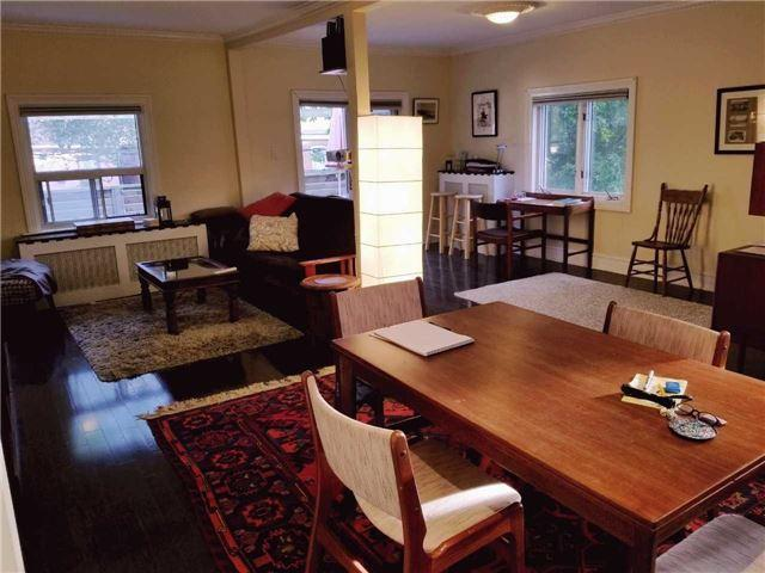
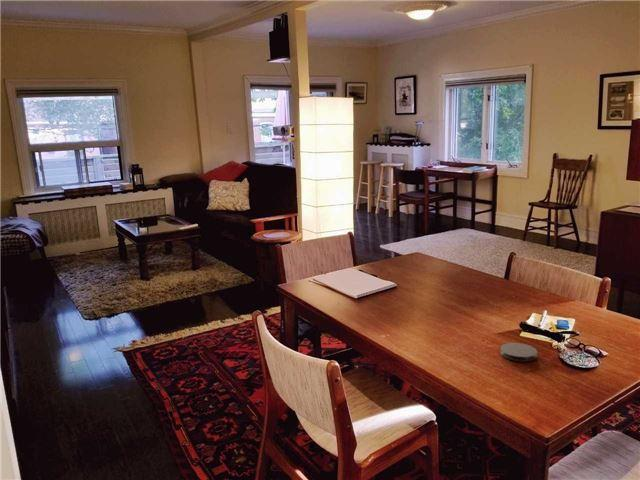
+ coaster (518, 351)
